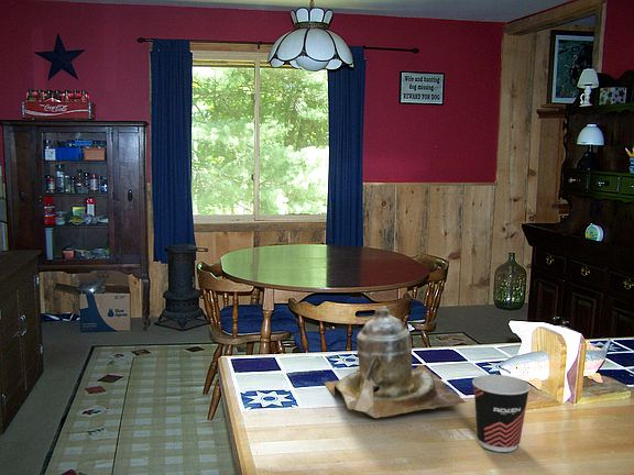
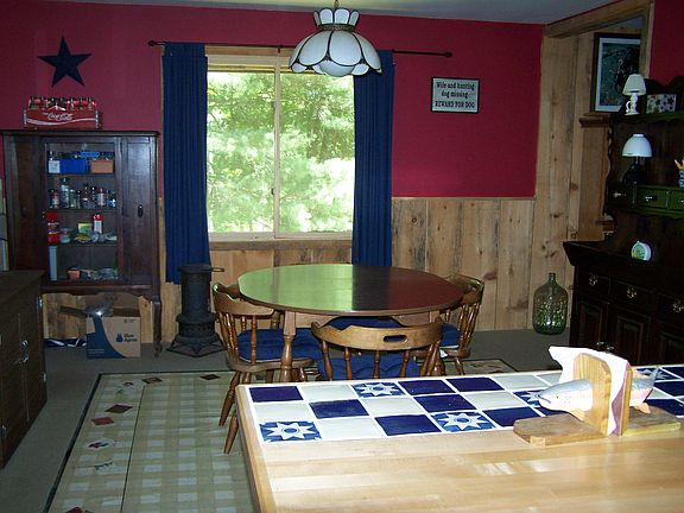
- teapot (391, 351)
- cup (499, 413)
